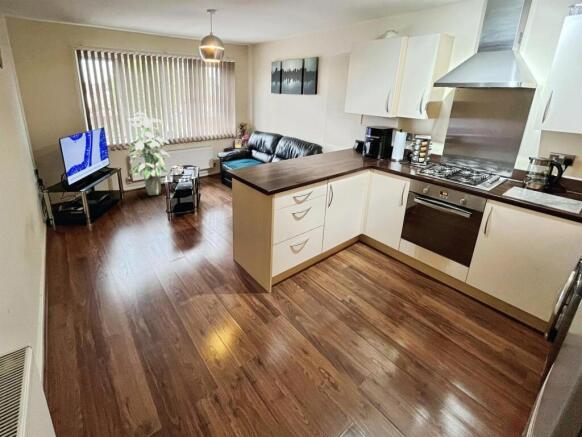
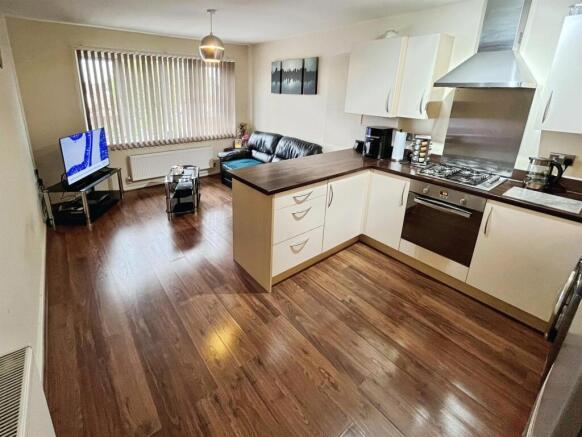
- indoor plant (147, 155)
